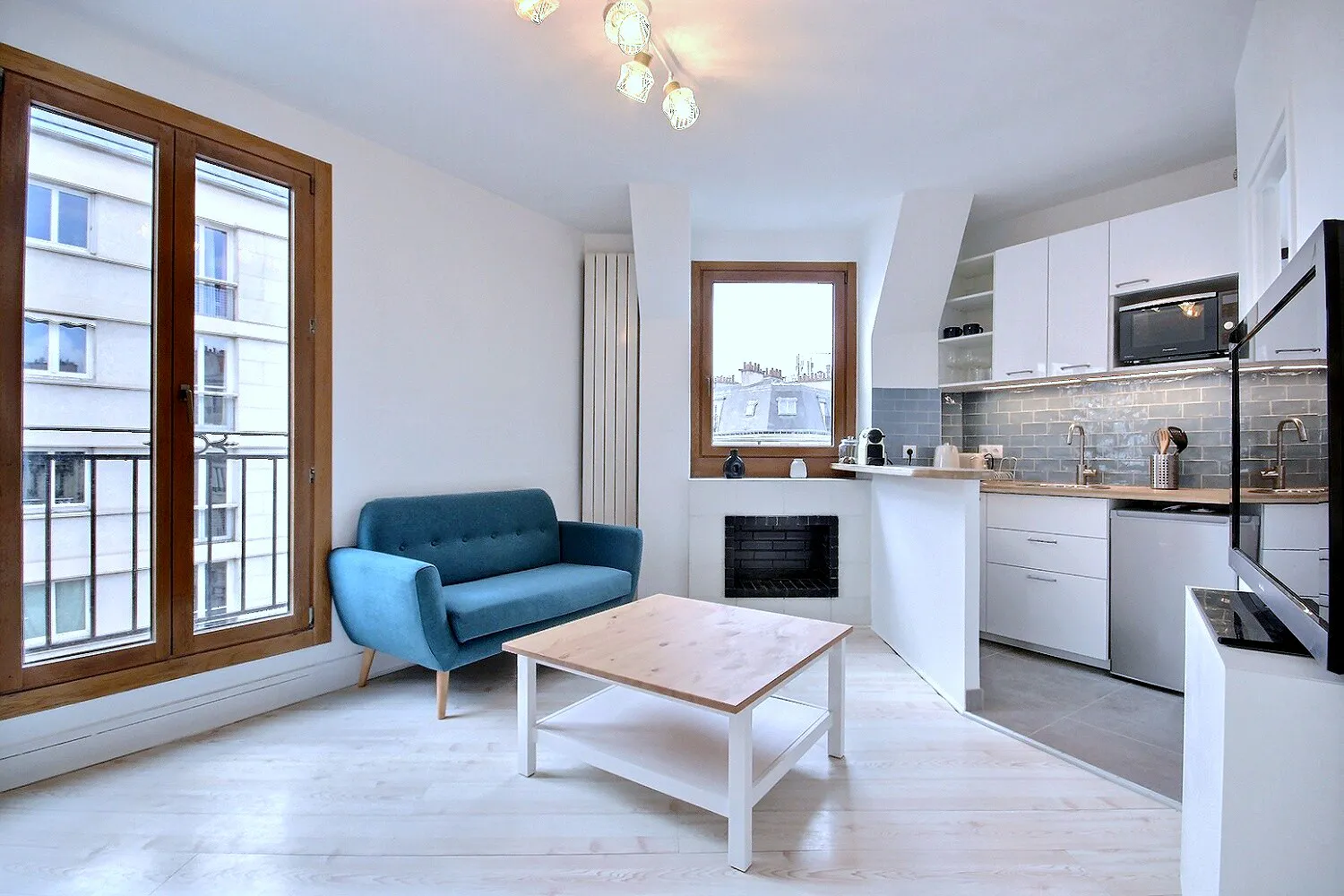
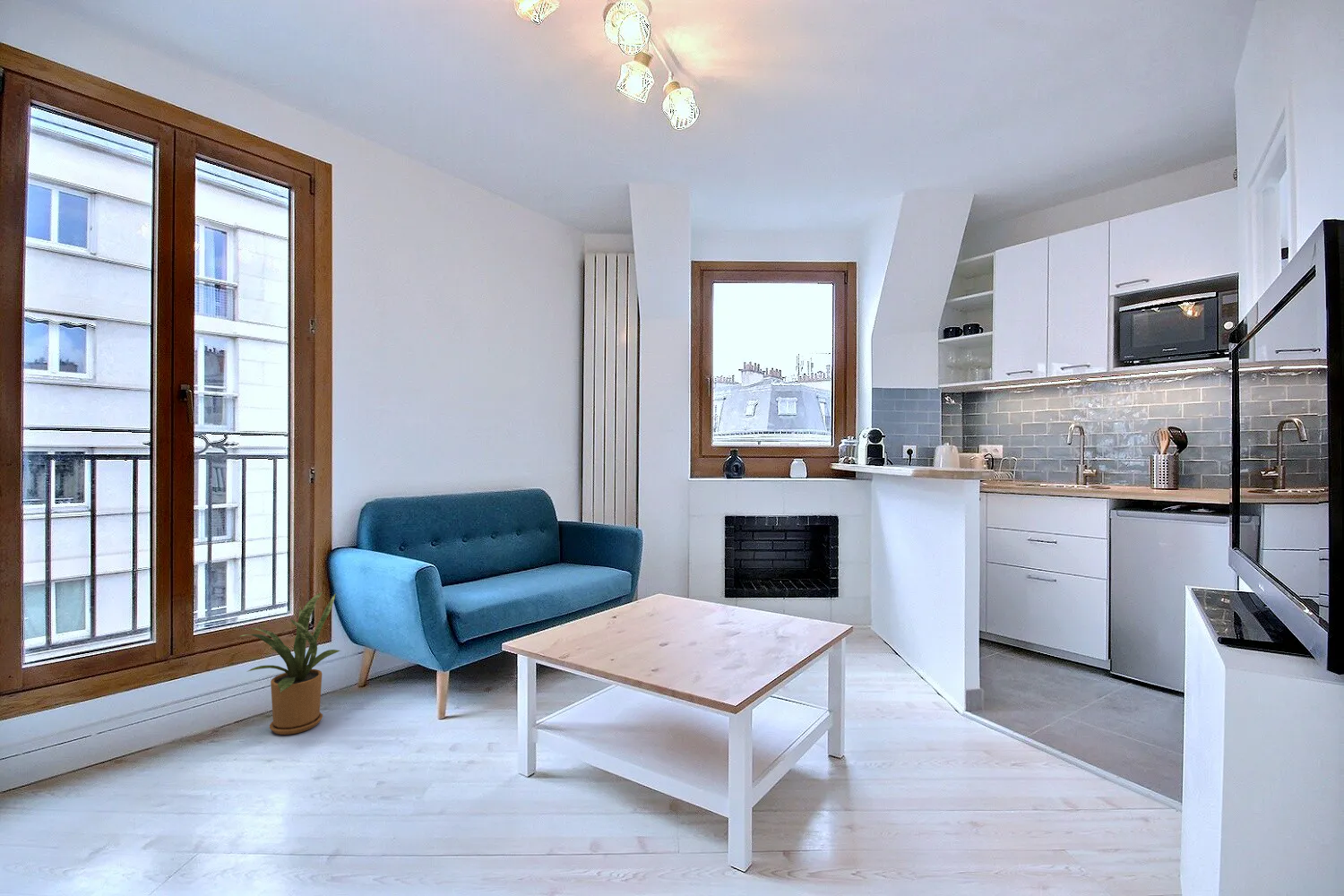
+ house plant (290, 662)
